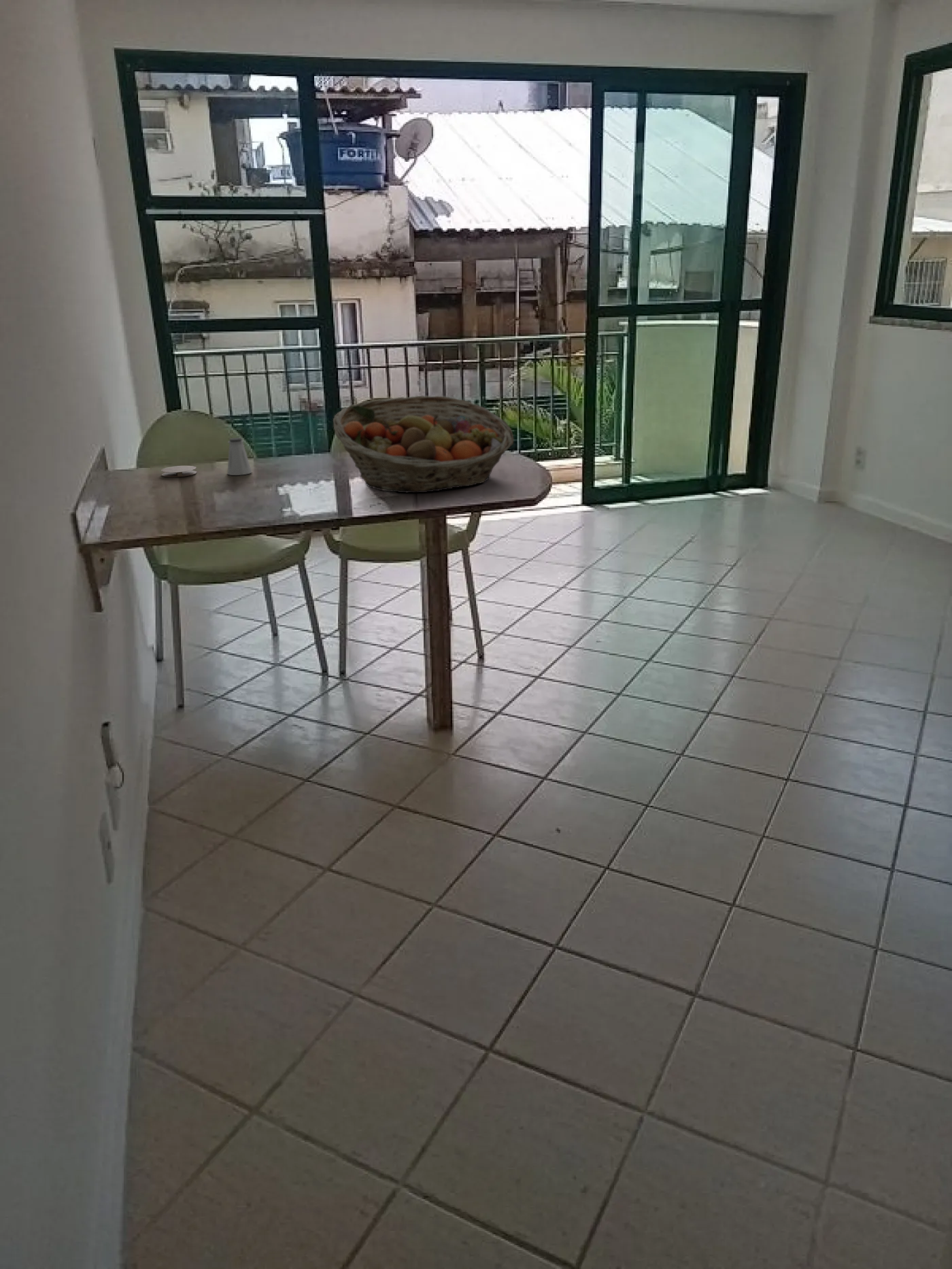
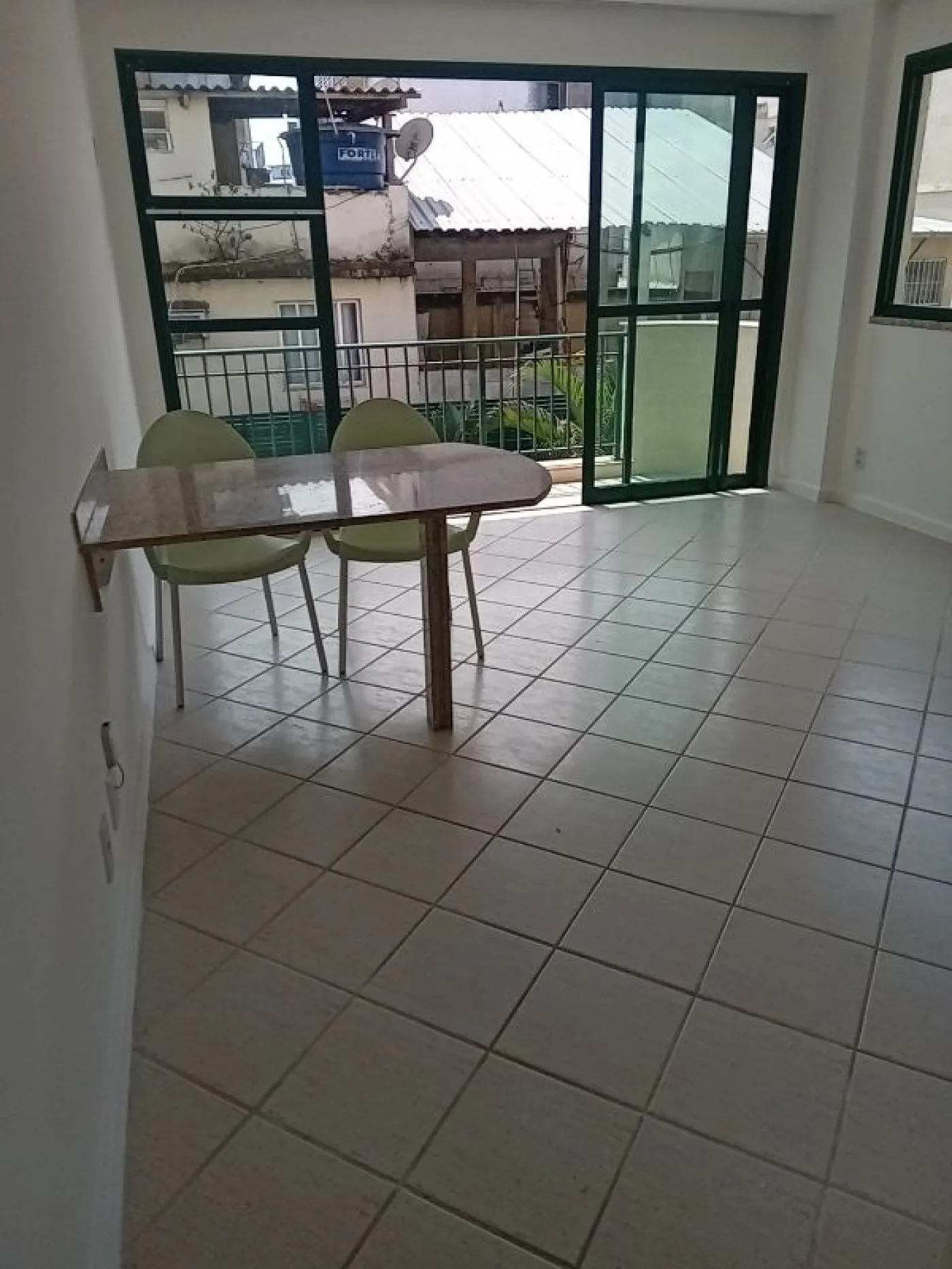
- coaster (179, 471)
- saltshaker (237, 456)
- fruit basket (424, 442)
